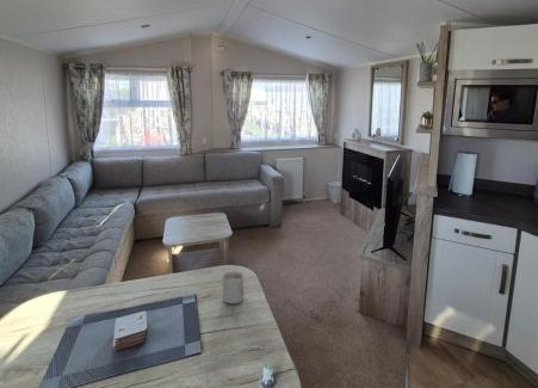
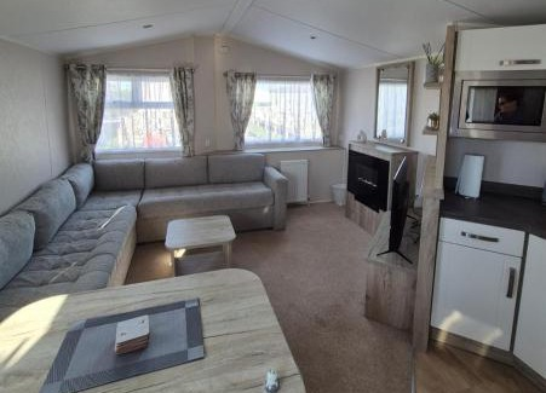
- mug (235, 284)
